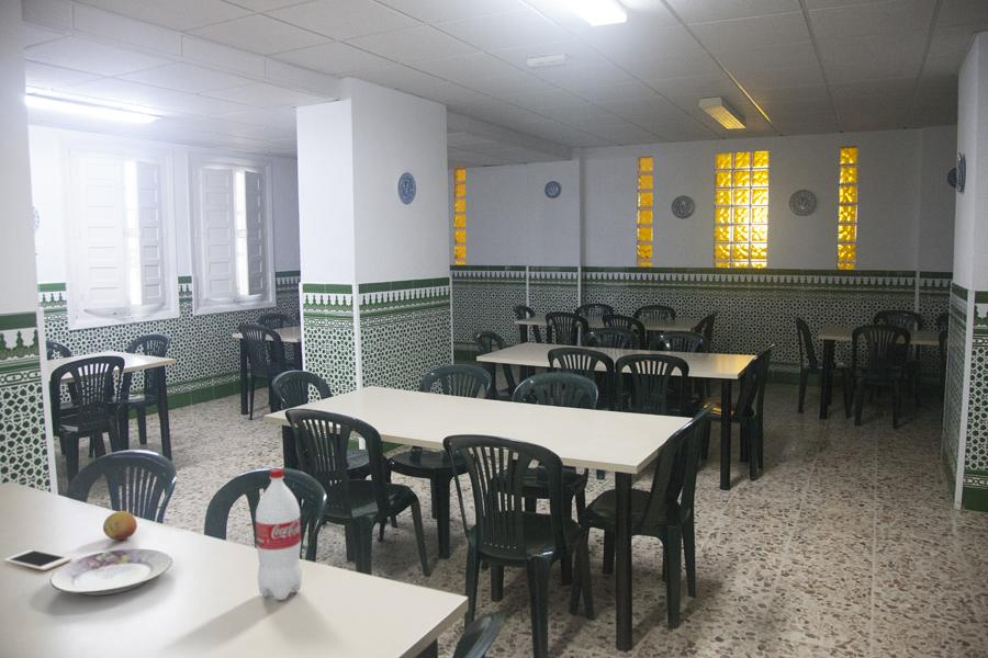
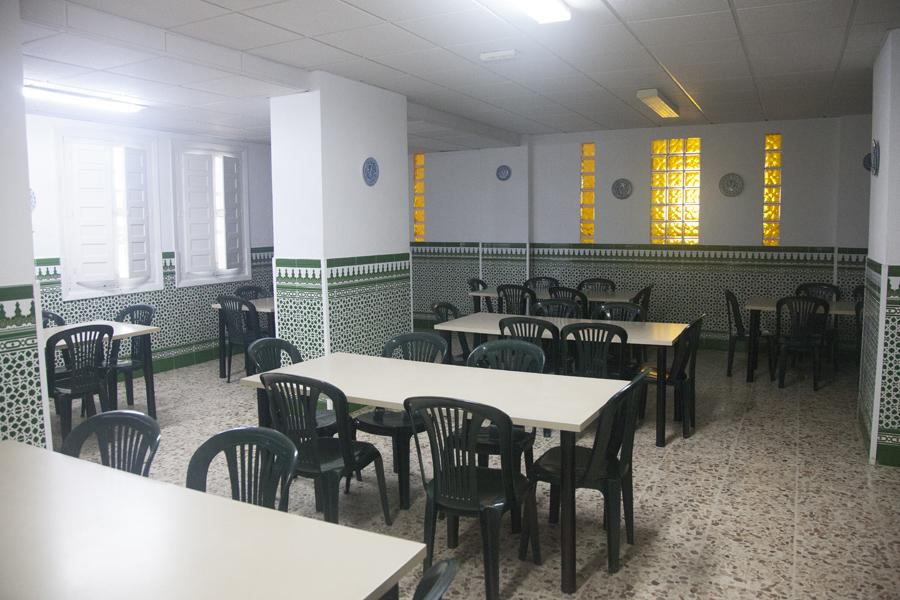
- fruit (120, 524)
- bottle (278, 532)
- cell phone (37, 559)
- plate (113, 574)
